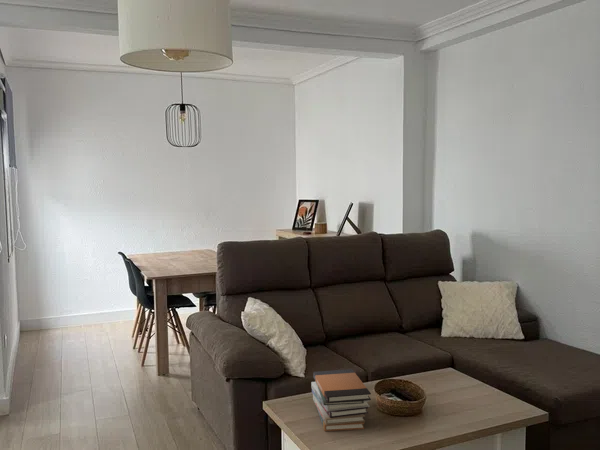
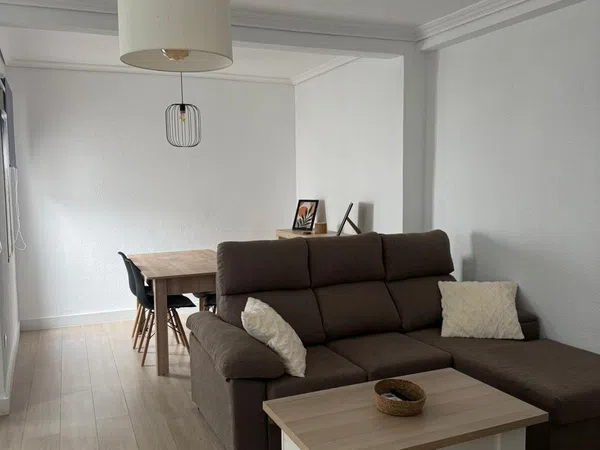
- book stack (339, 398)
